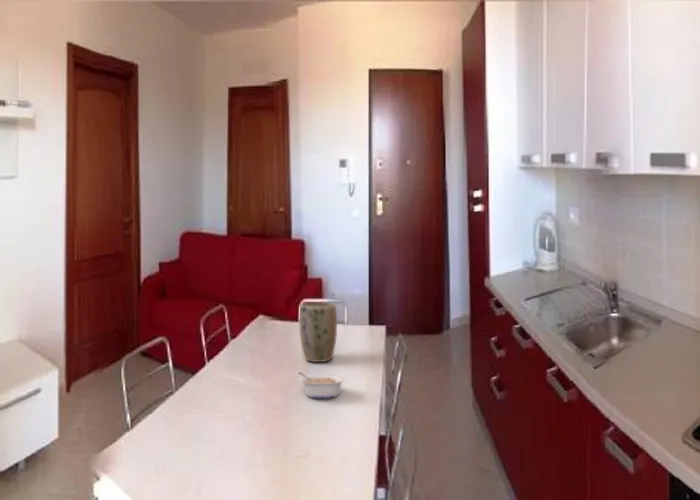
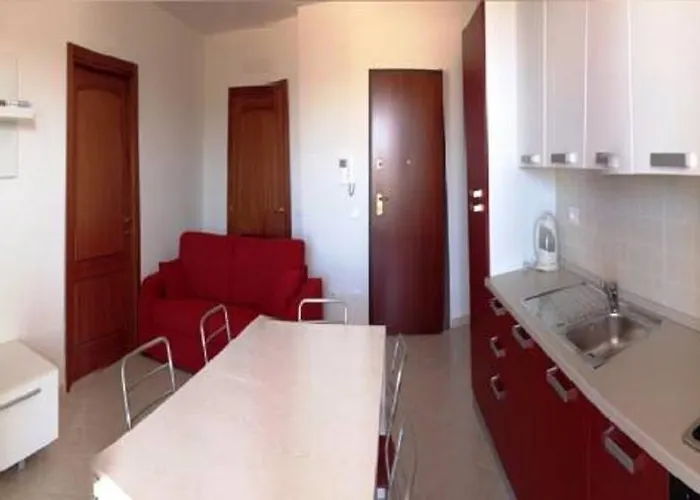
- legume (320, 385)
- plant pot (318, 331)
